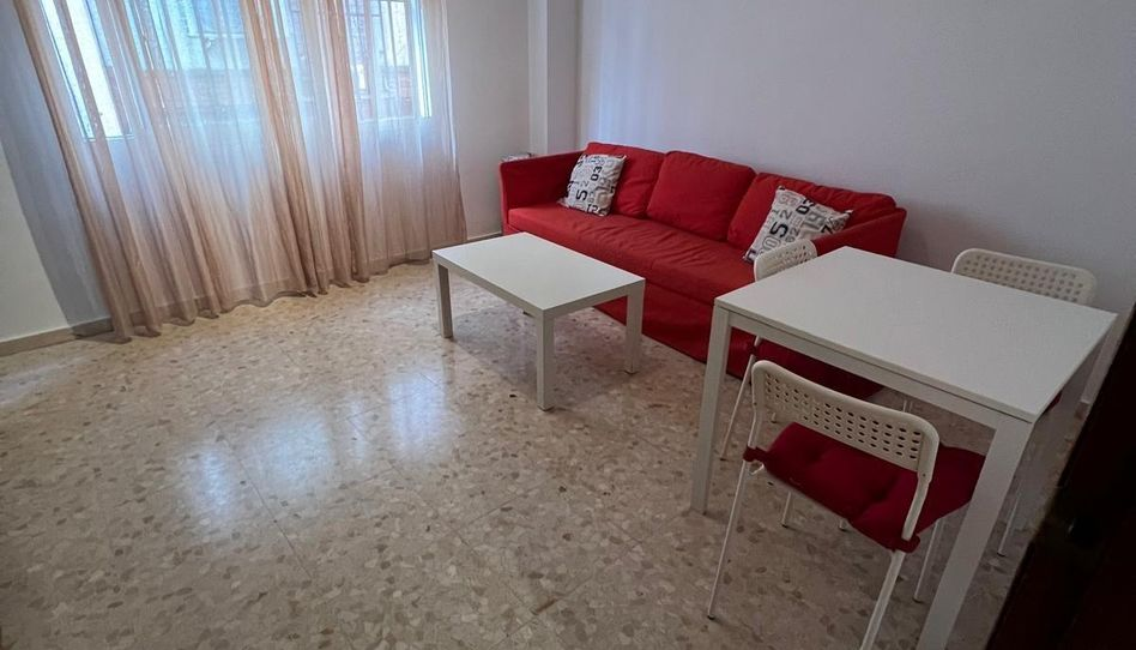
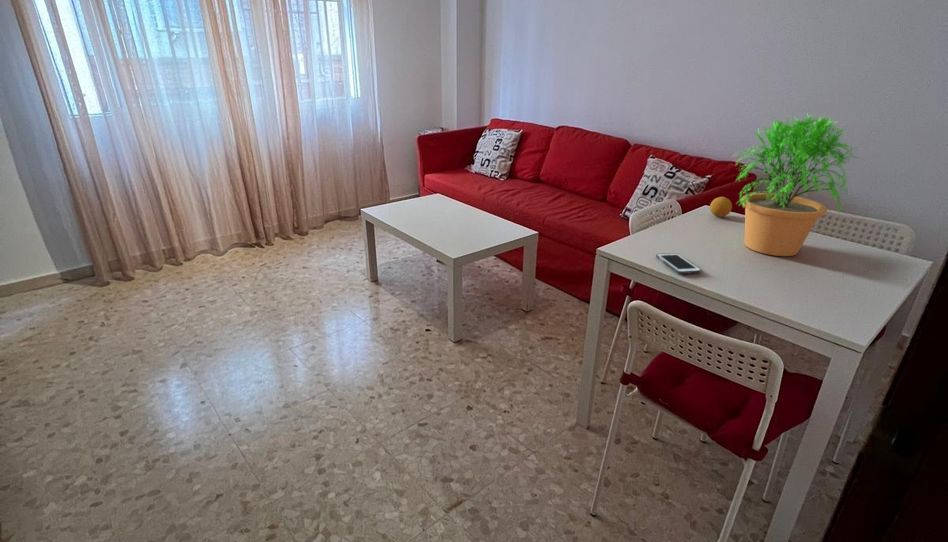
+ cell phone (677, 263)
+ fruit (720, 206)
+ potted plant (787, 182)
